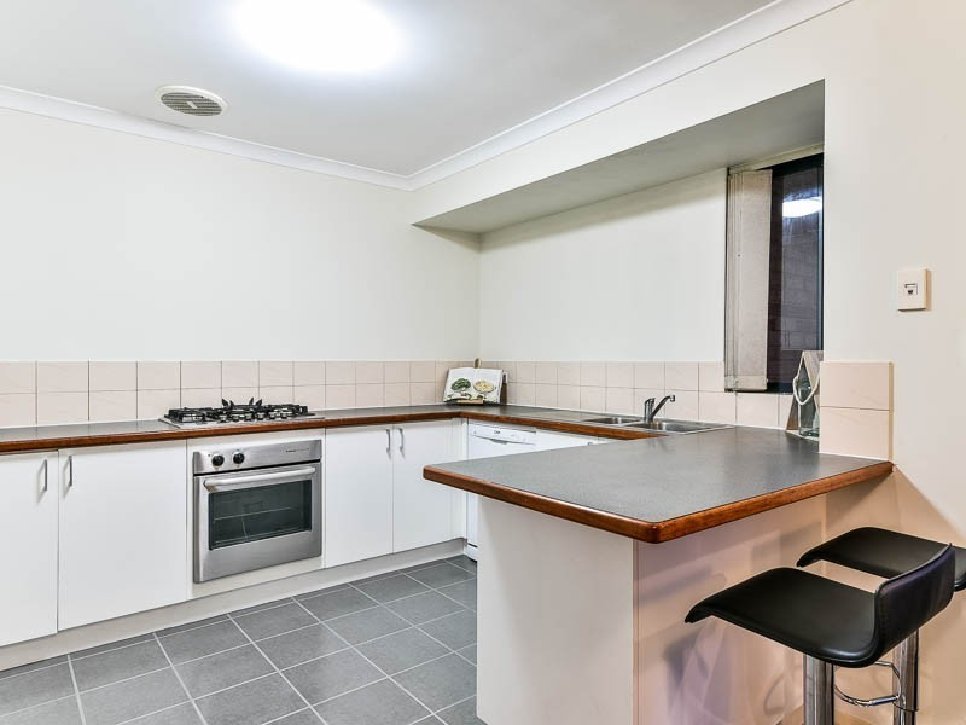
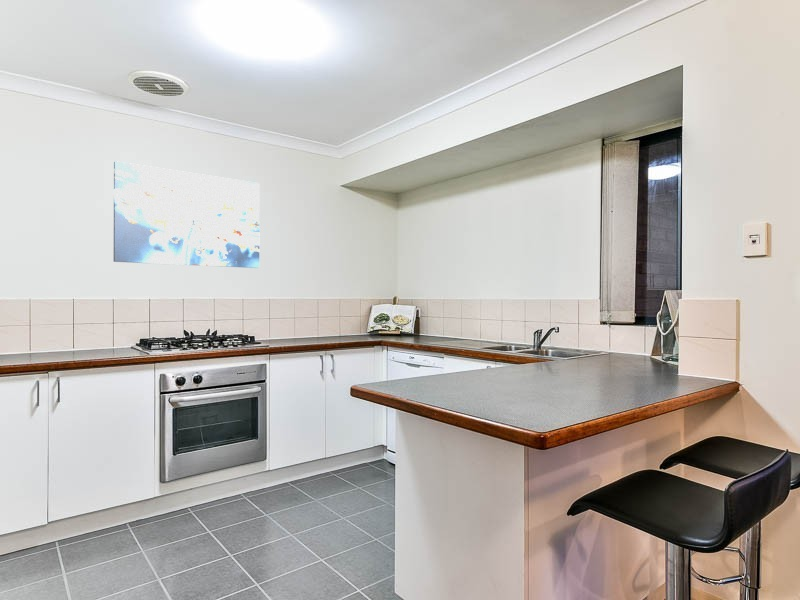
+ wall art (192, 219)
